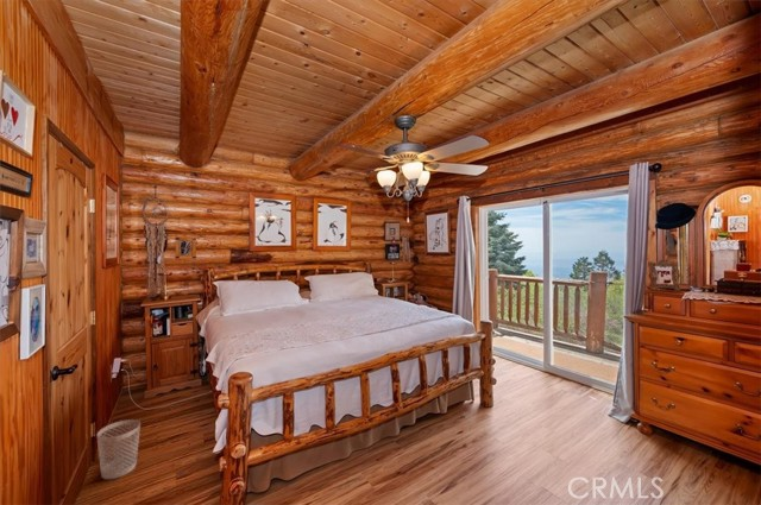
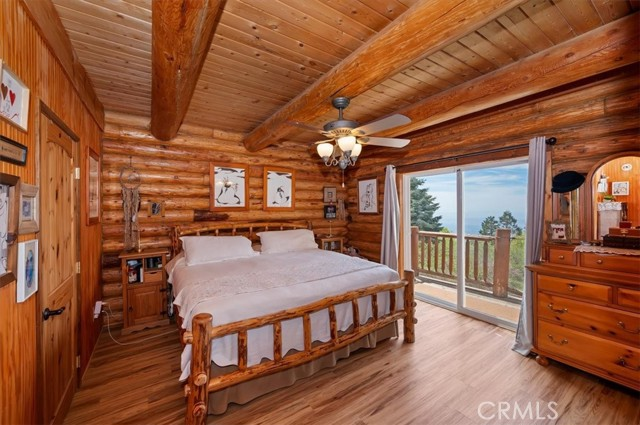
- wastebasket (119, 449)
